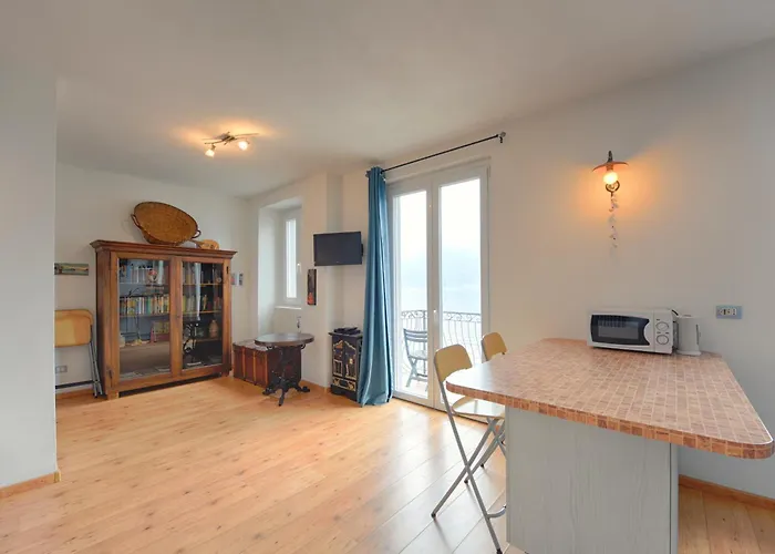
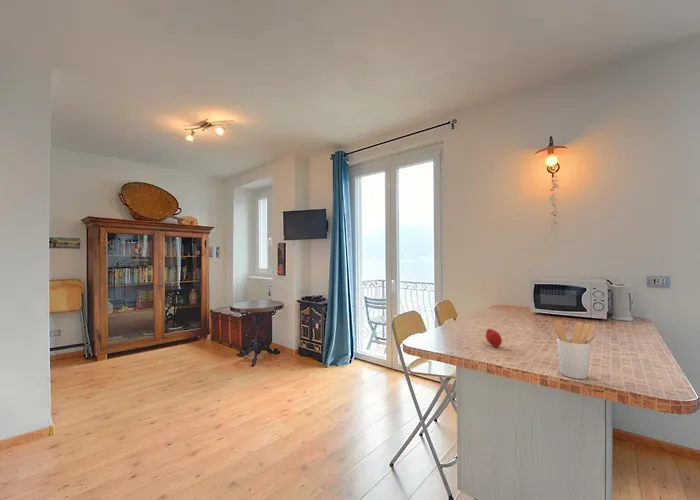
+ utensil holder (577, 347)
+ fruit (493, 337)
